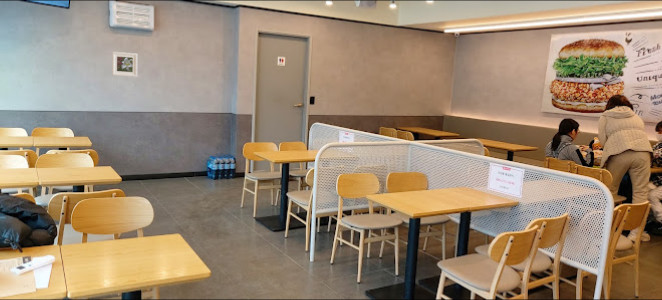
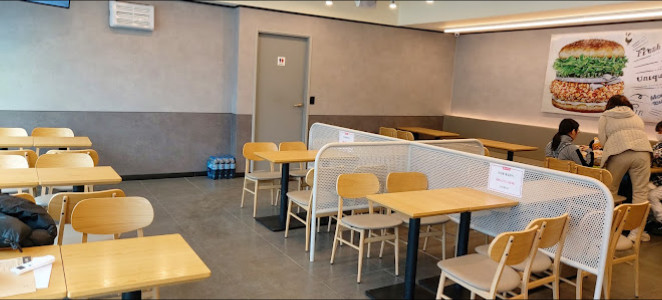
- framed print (124, 64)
